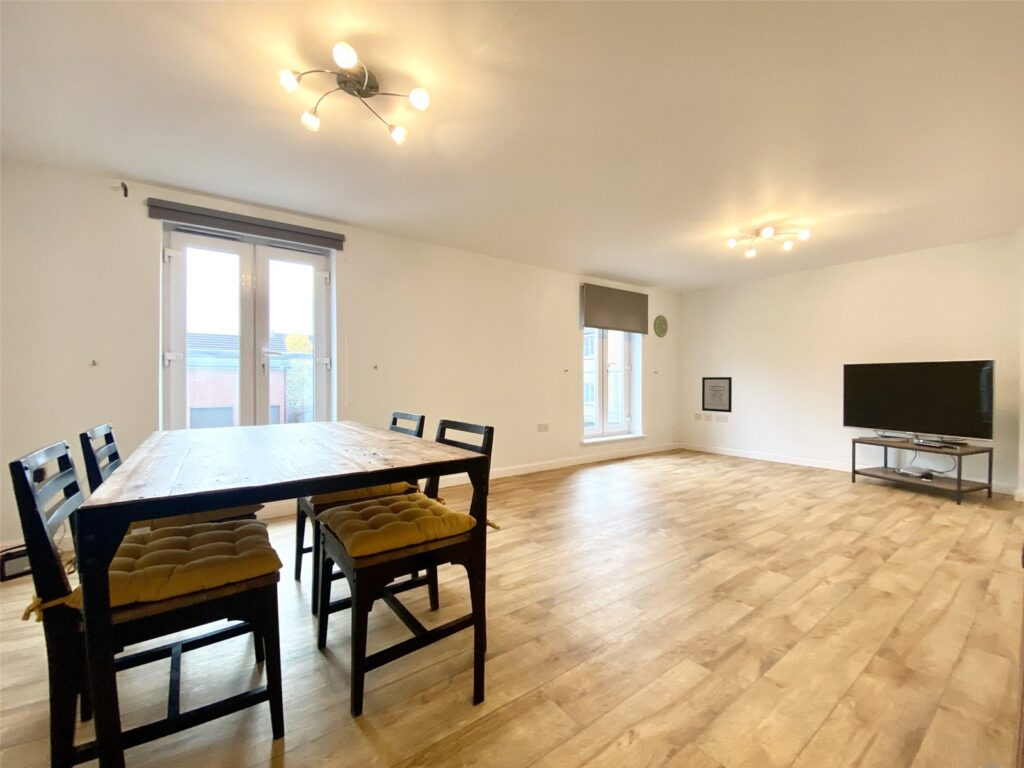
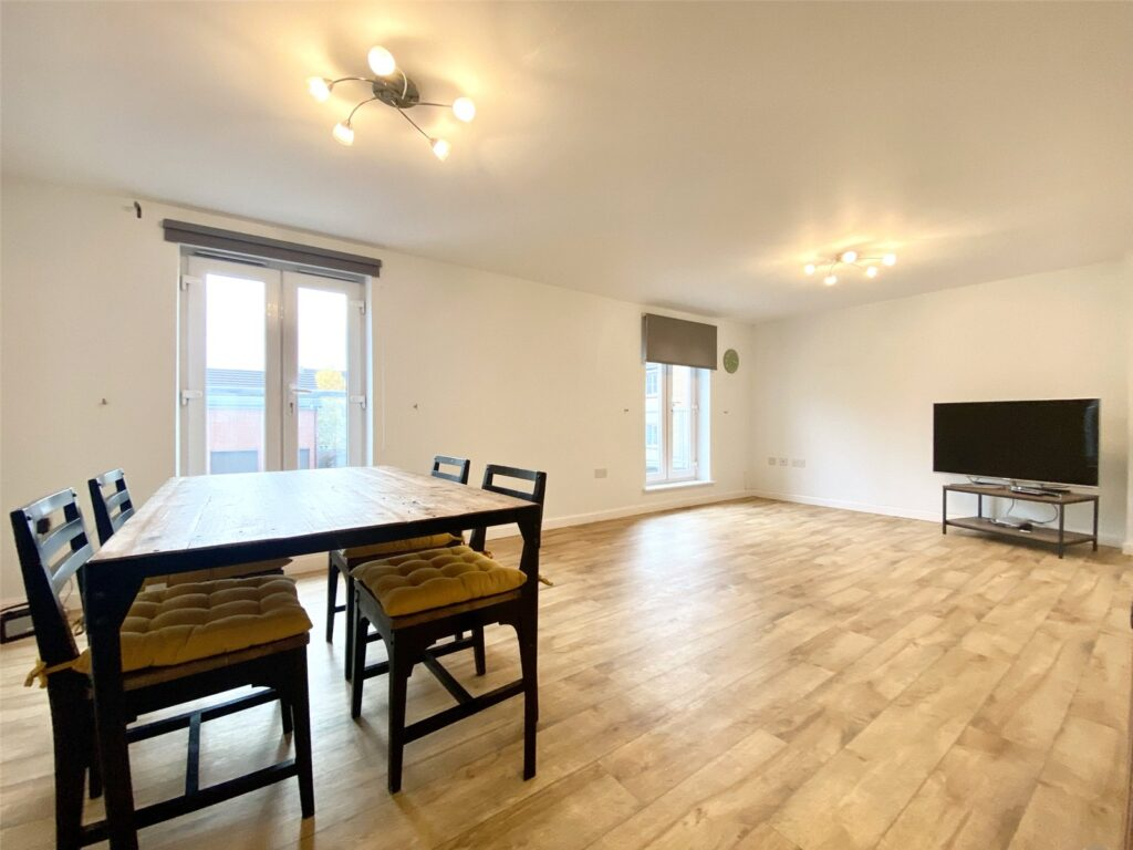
- wall art (716, 394)
